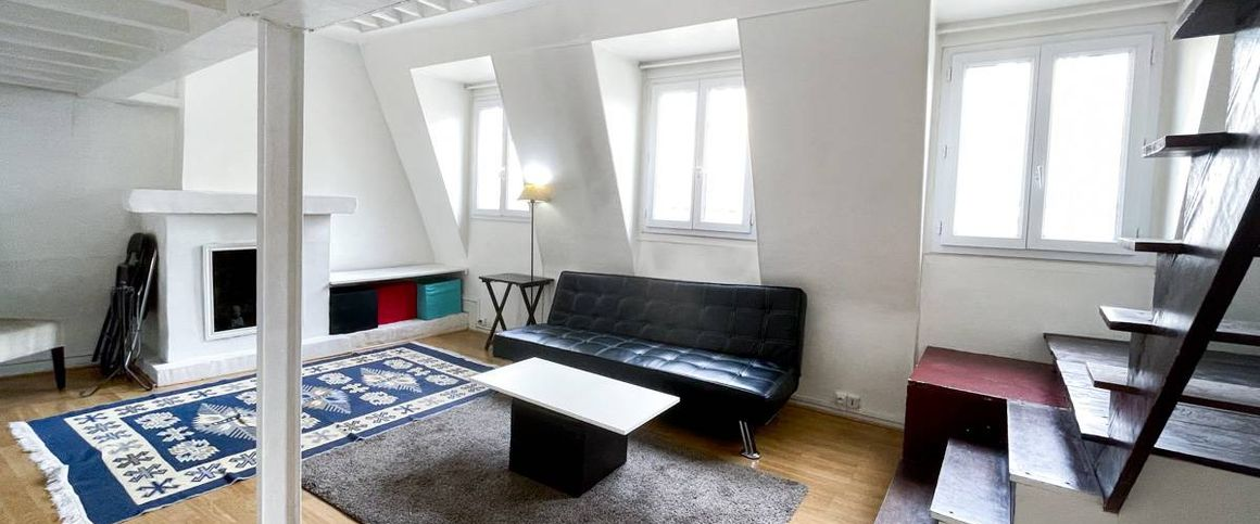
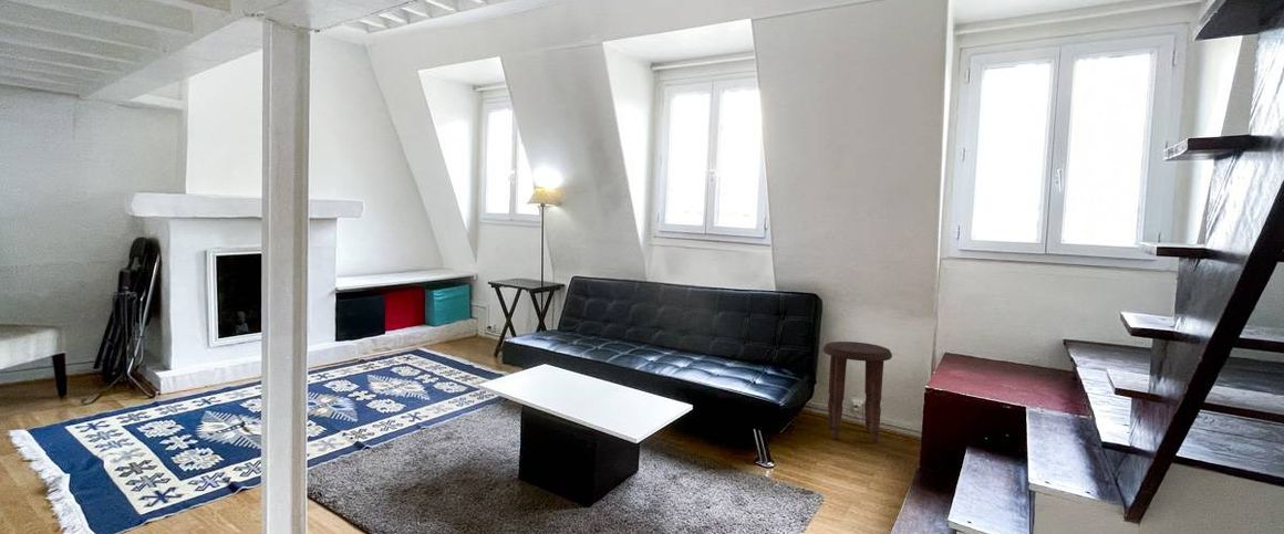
+ side table (864, 390)
